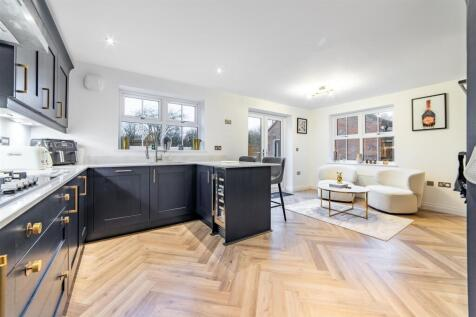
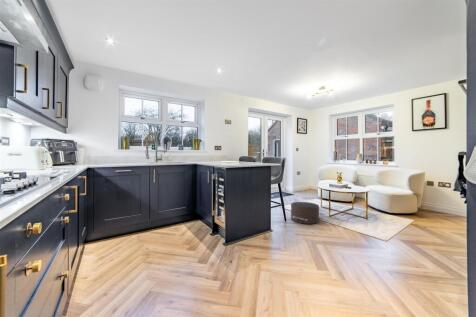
+ pouf (306, 212)
